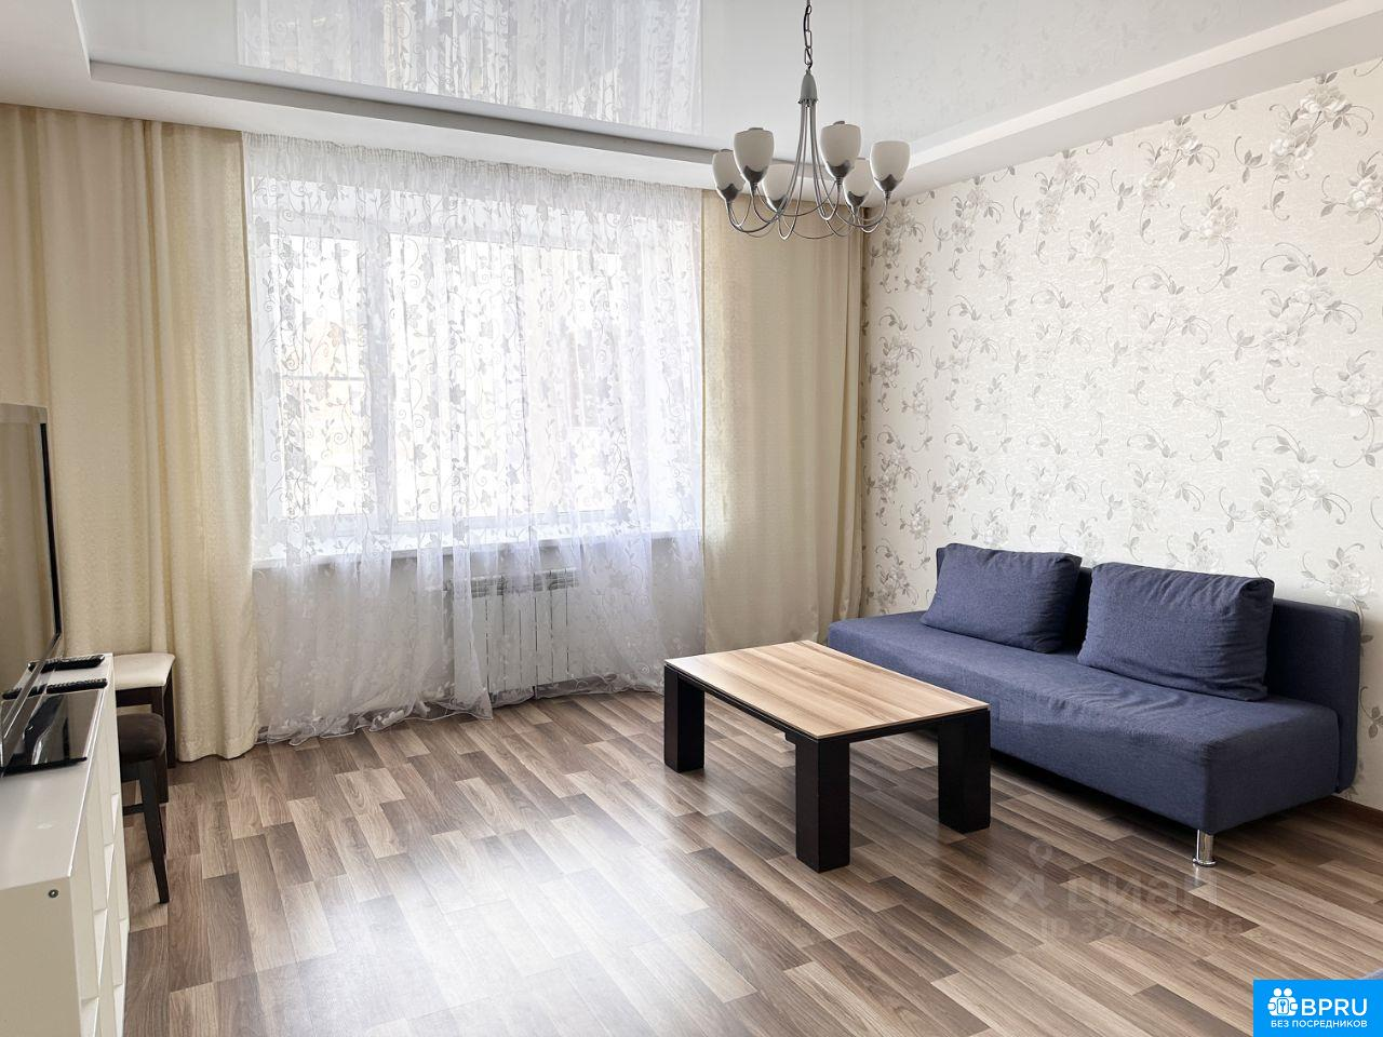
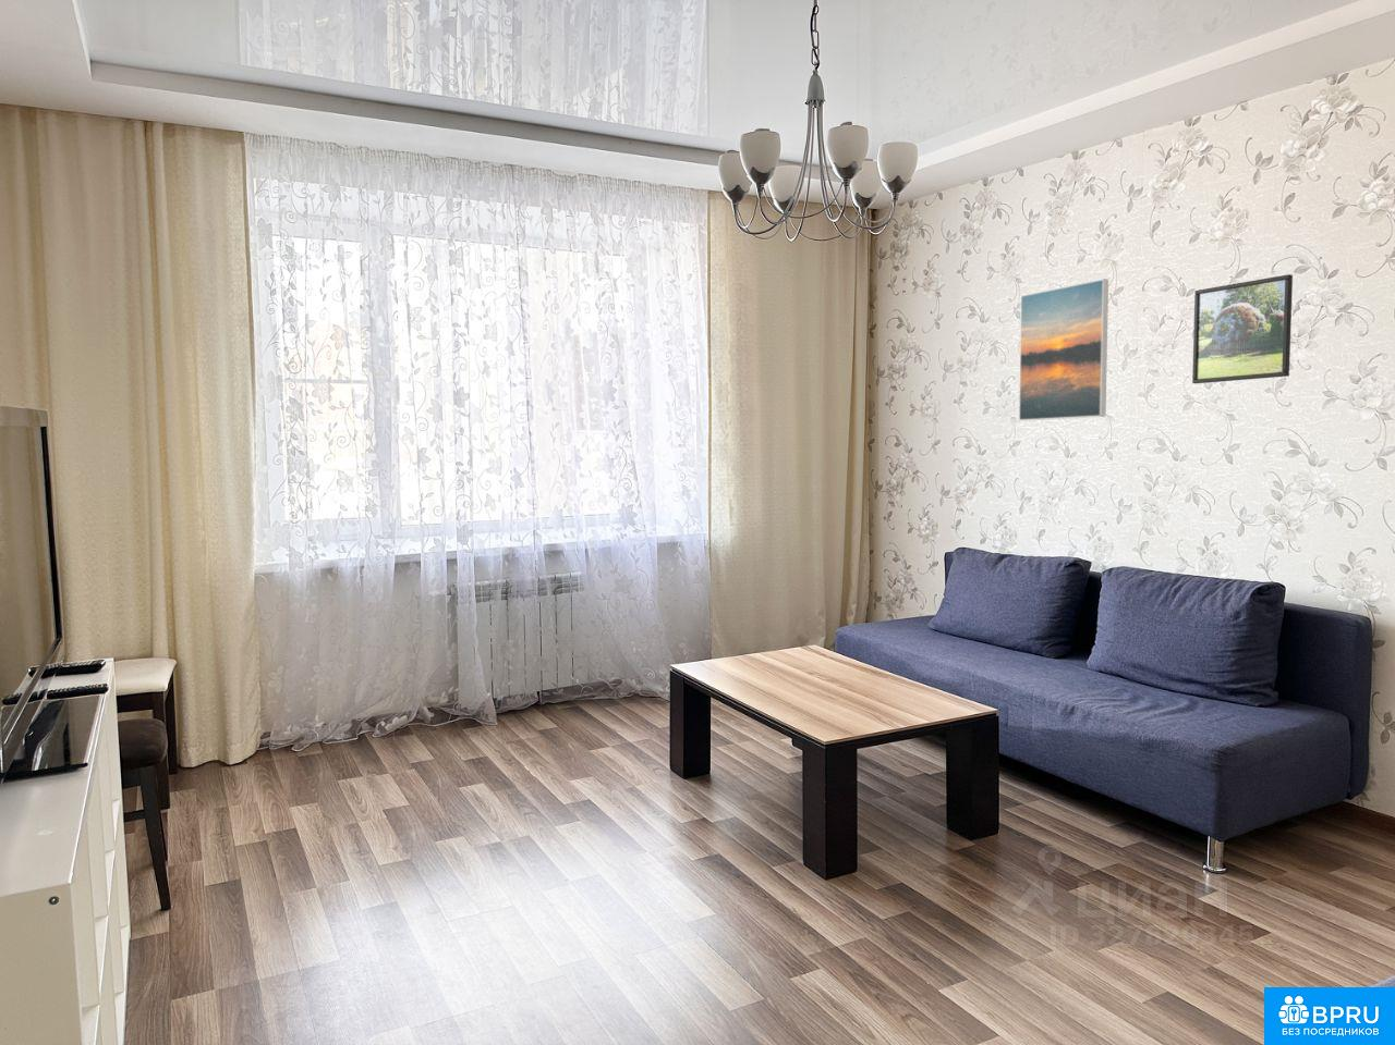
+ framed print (1060, 352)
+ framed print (1239, 330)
